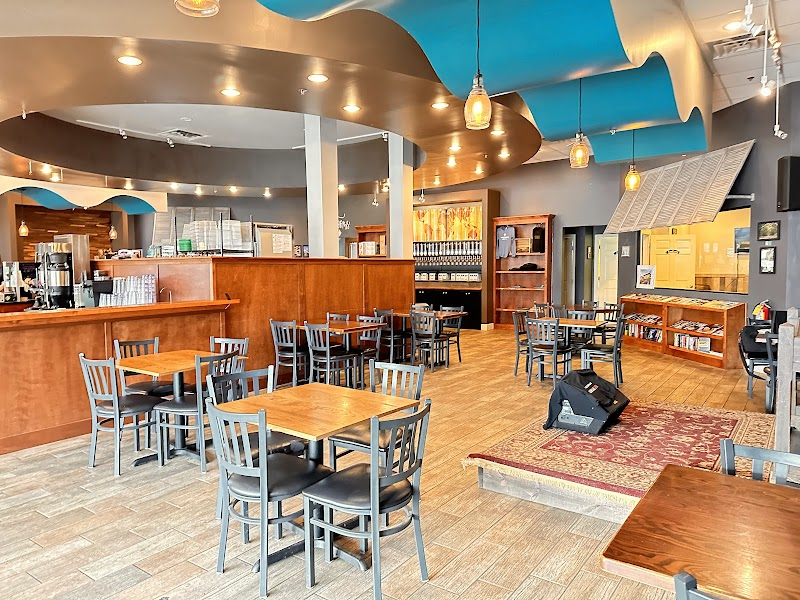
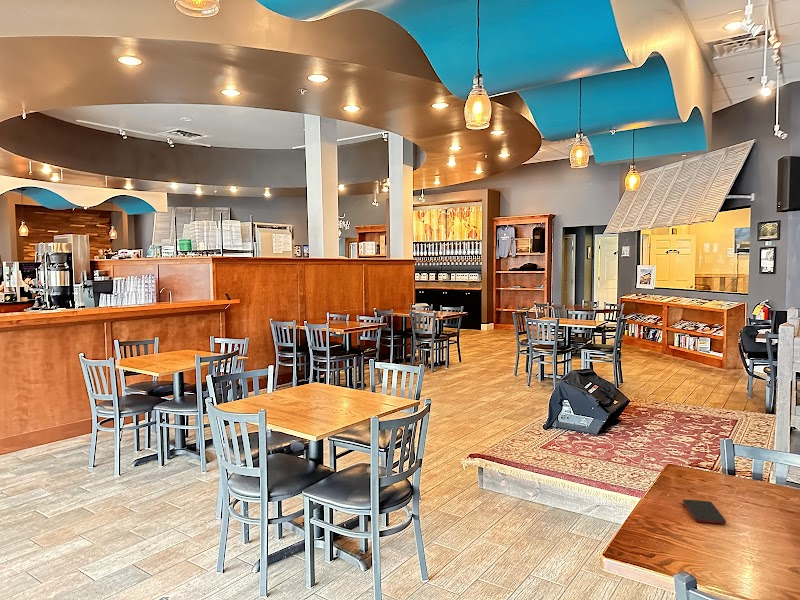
+ smartphone (703, 511)
